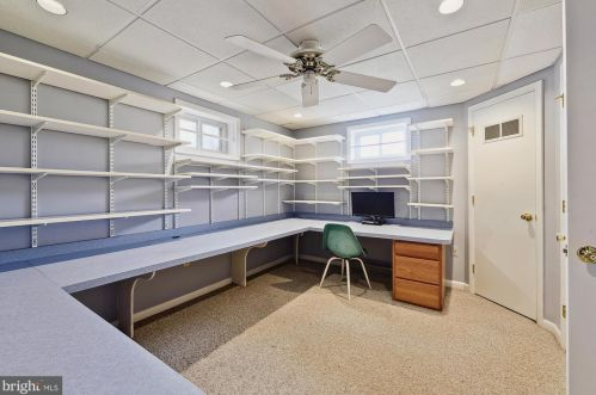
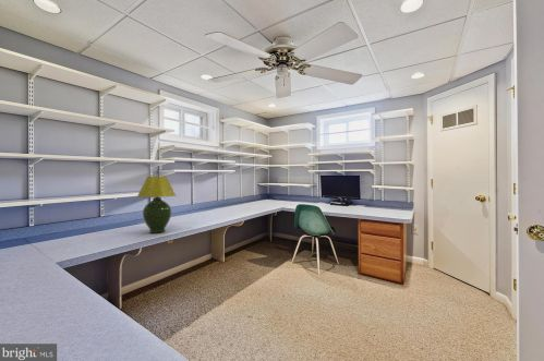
+ table lamp (157, 204)
